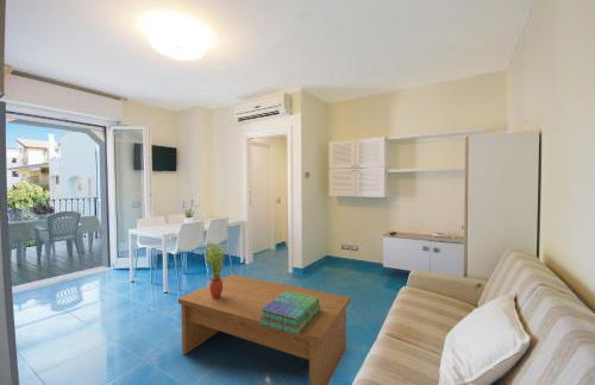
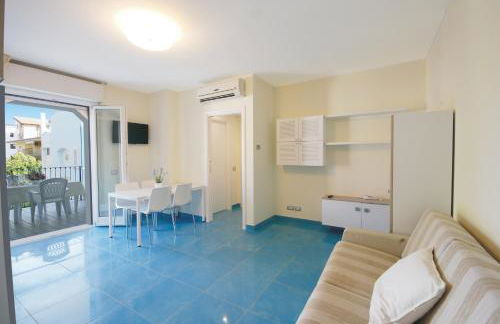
- stack of books (290, 309)
- coffee table (264, 326)
- potted plant (215, 270)
